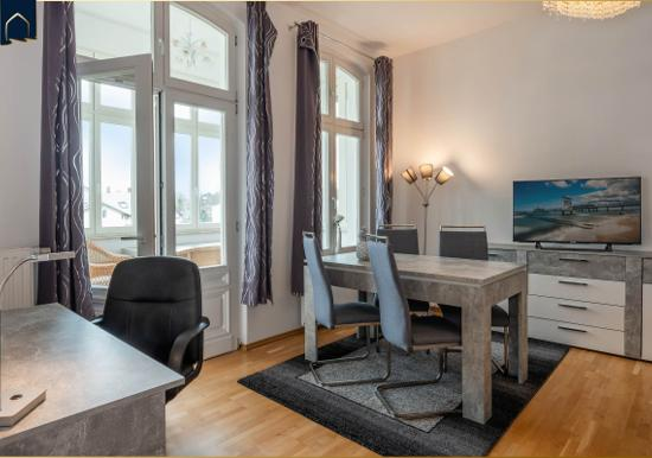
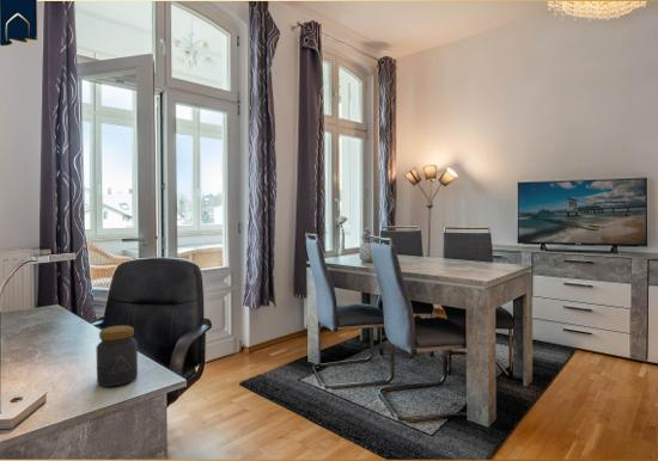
+ jar (117, 354)
